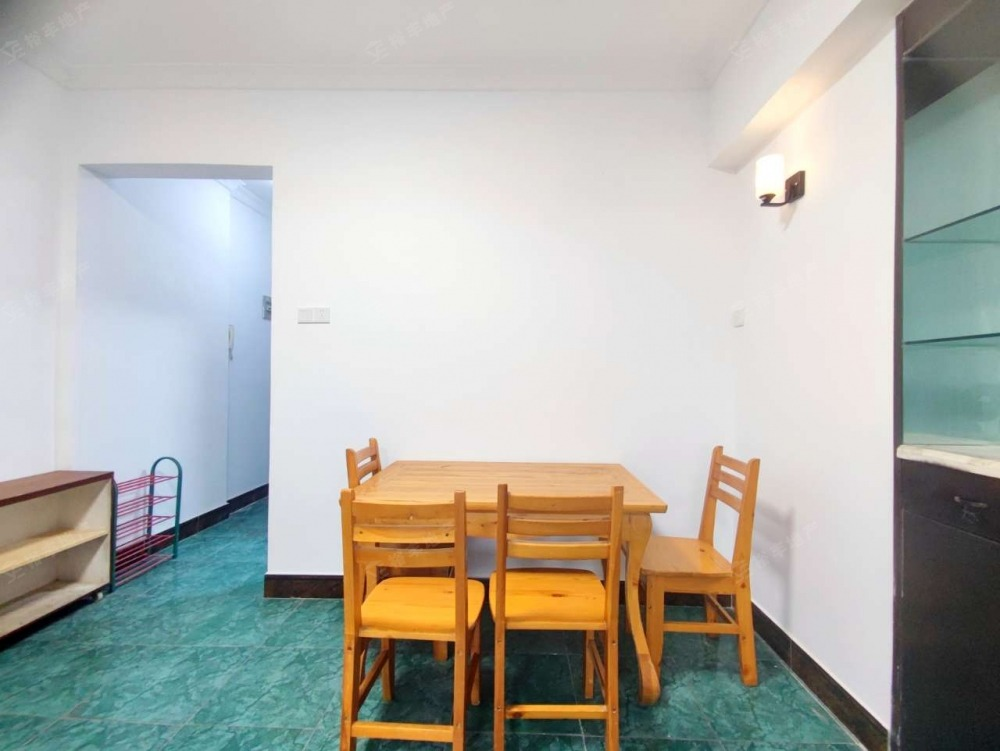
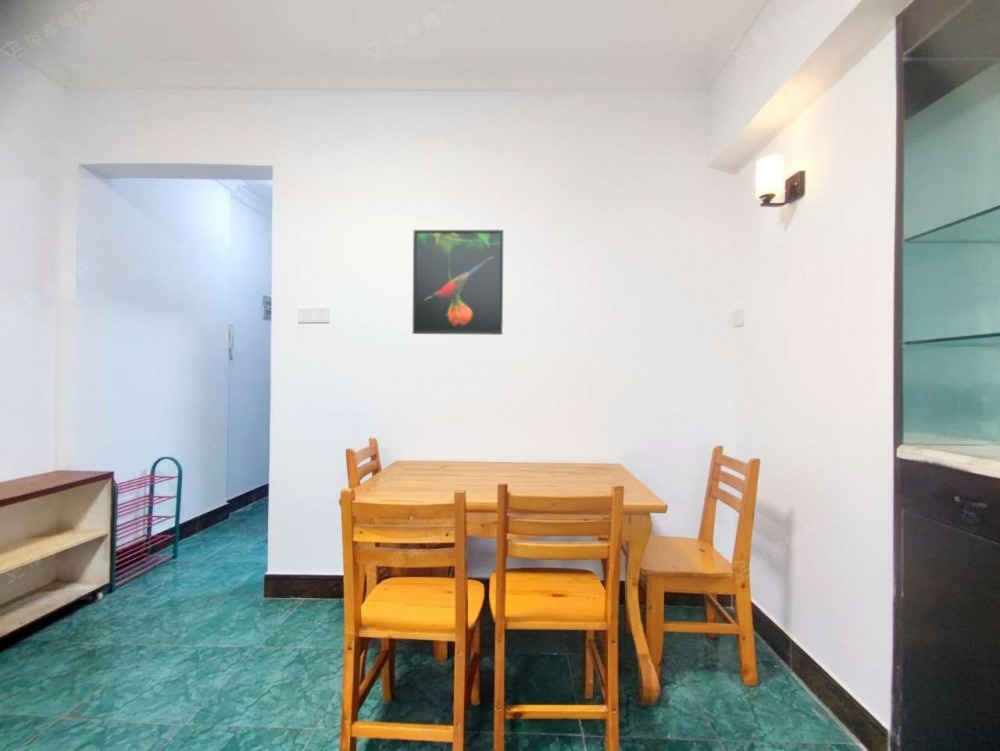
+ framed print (457, 282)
